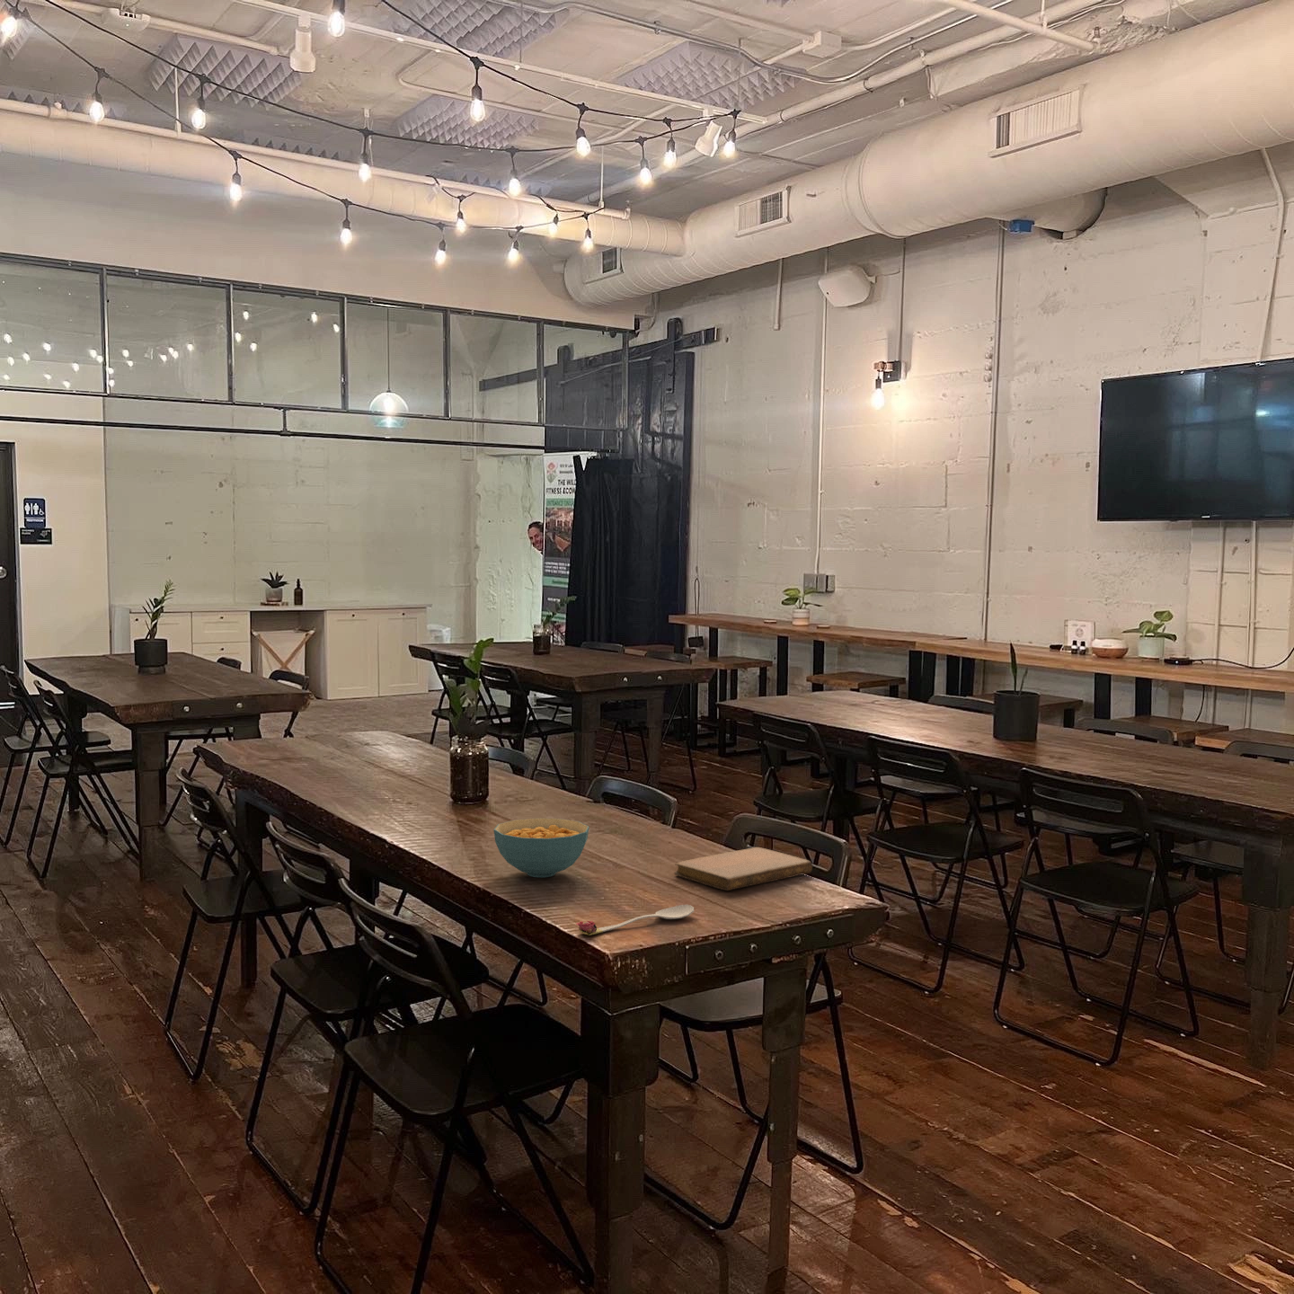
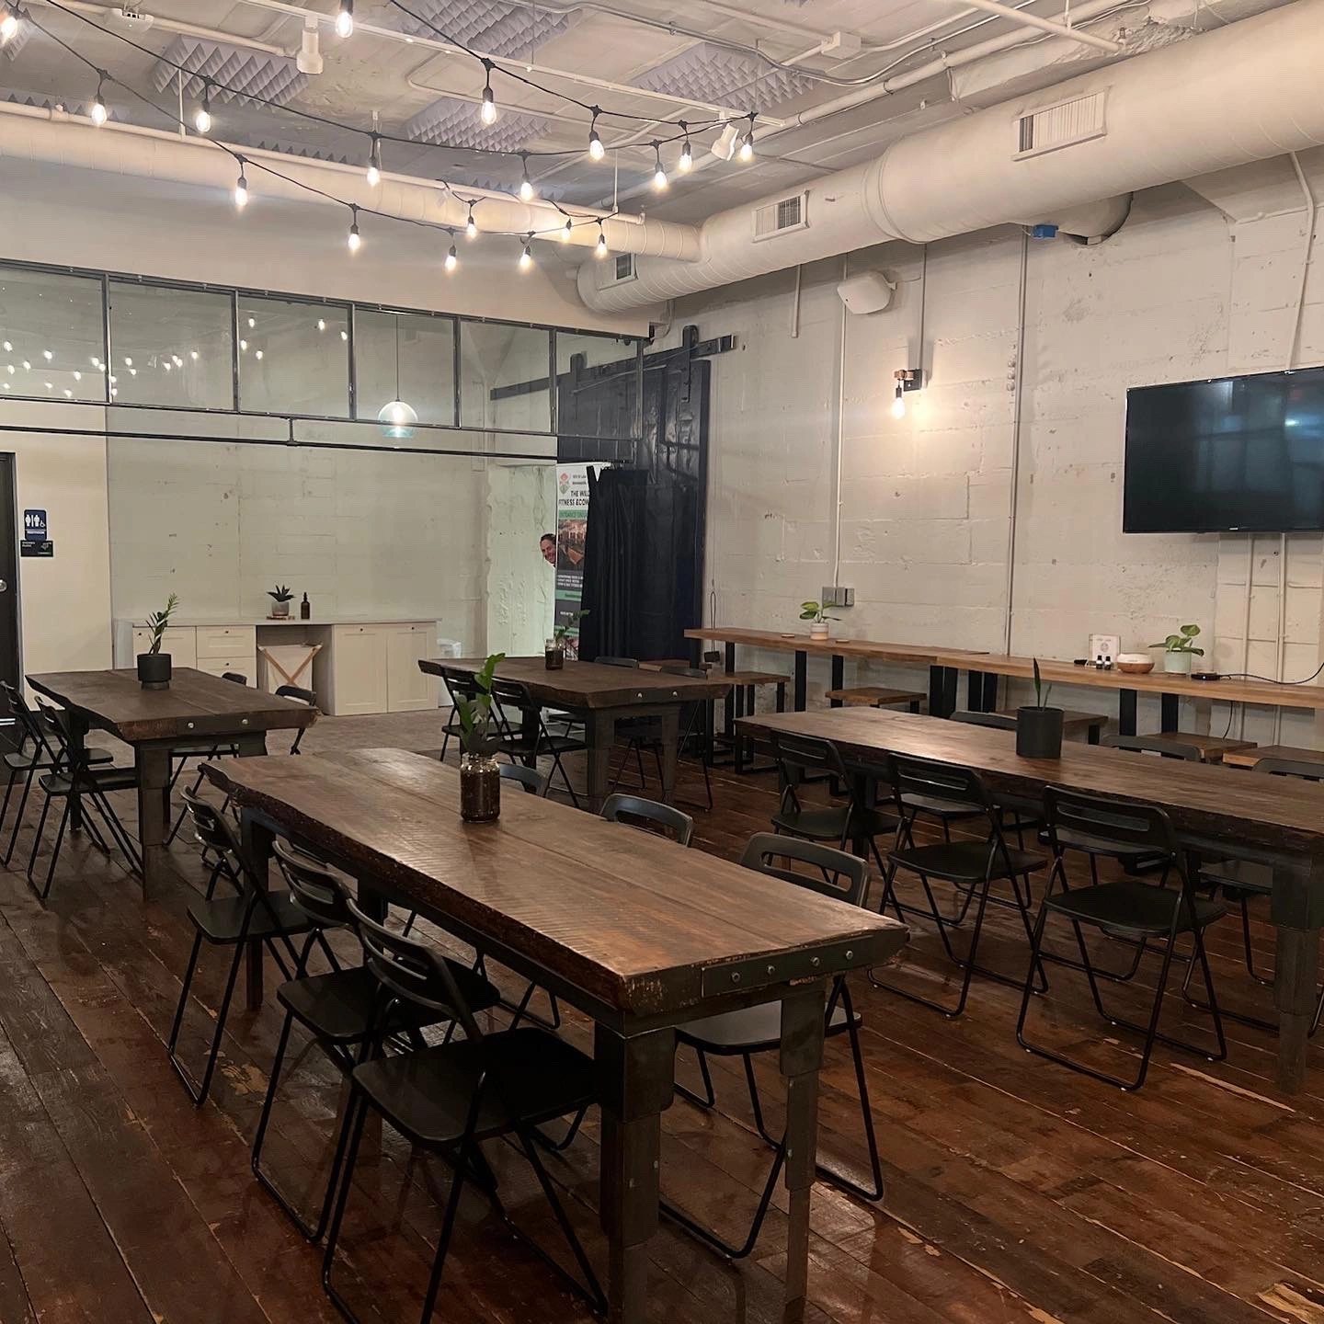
- spoon (636, 917)
- cereal bowl (542, 850)
- notebook (743, 867)
